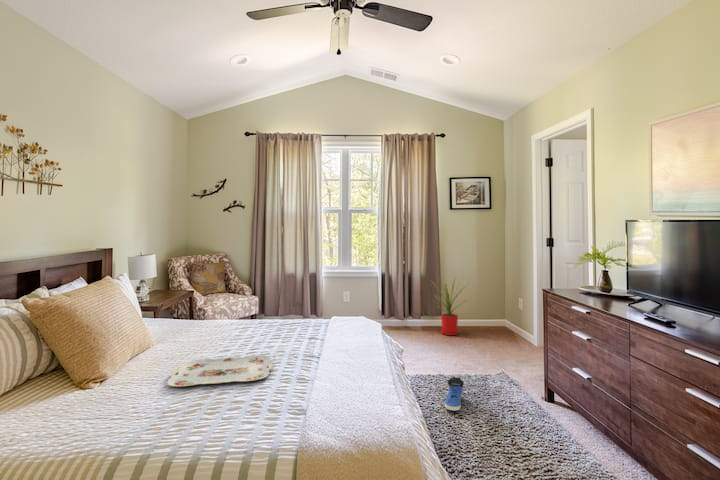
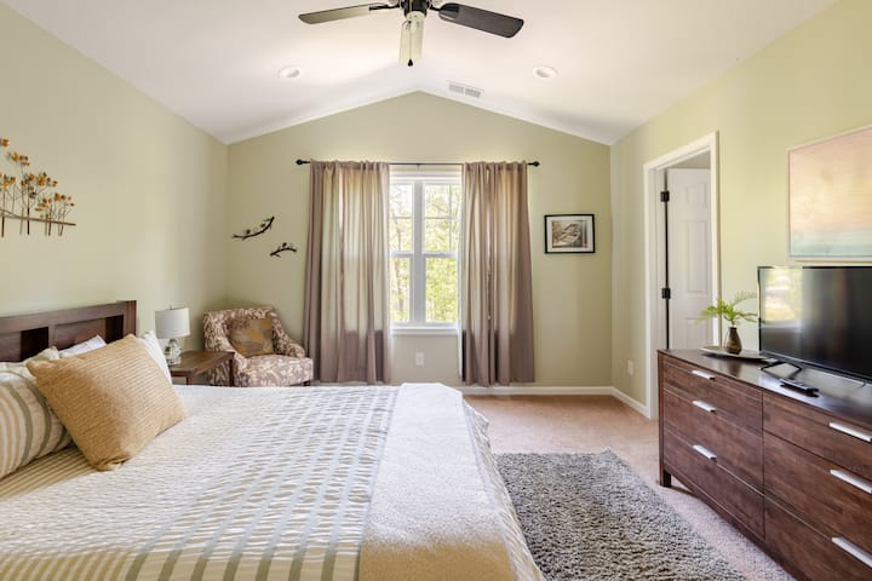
- house plant (449, 303)
- sneaker (454, 391)
- serving tray (223, 370)
